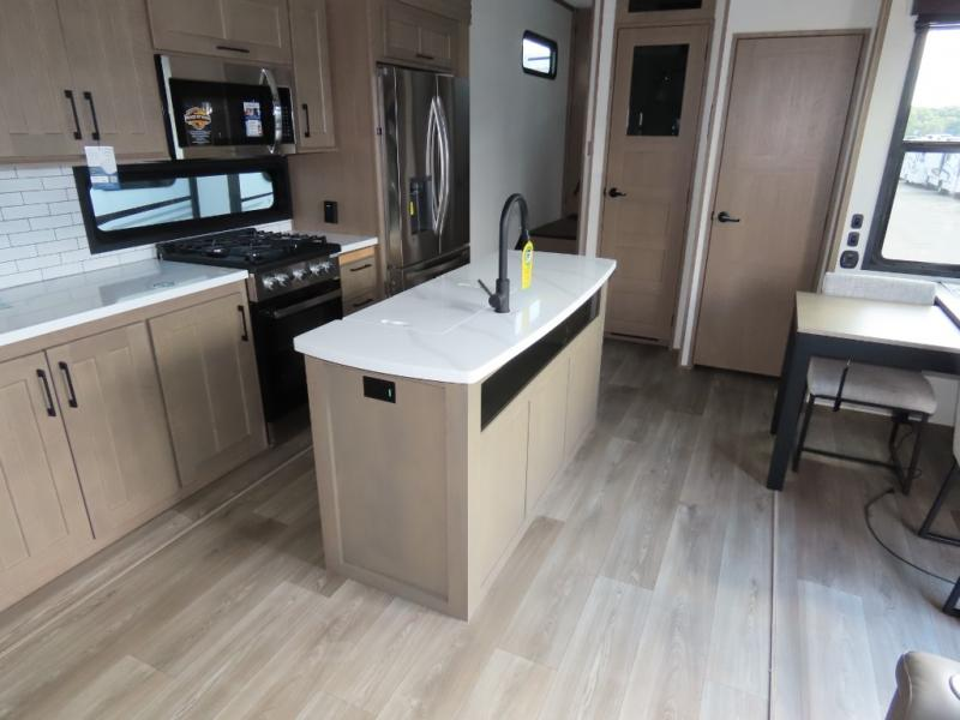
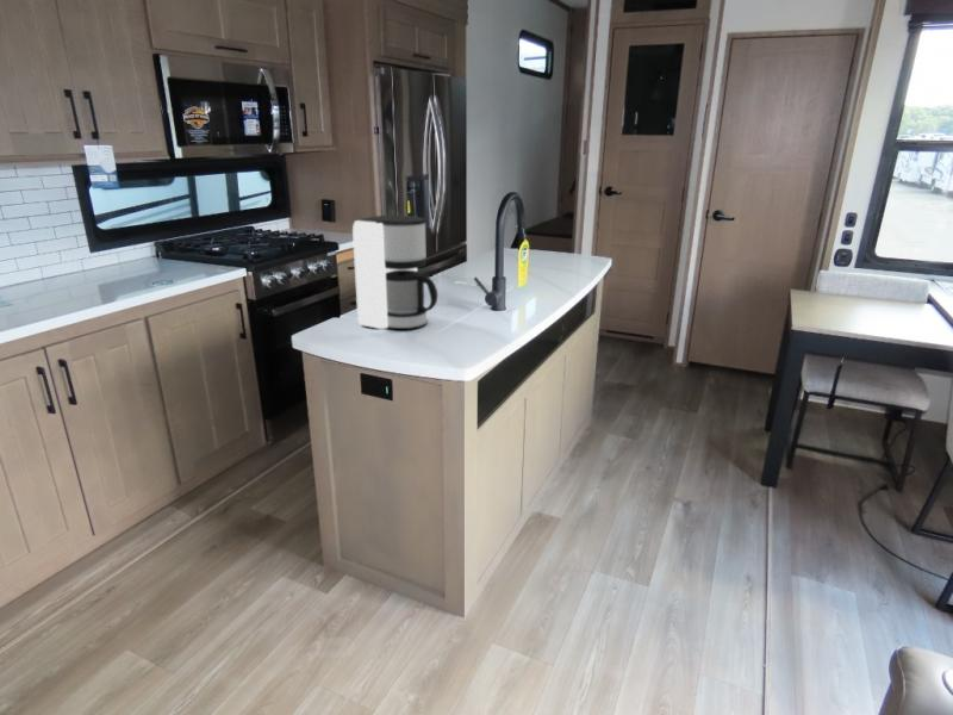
+ coffee maker (404, 273)
